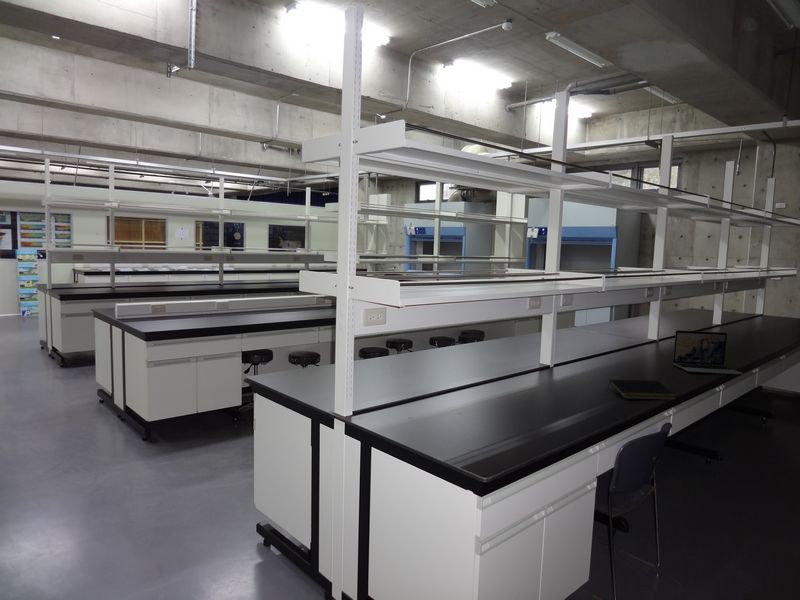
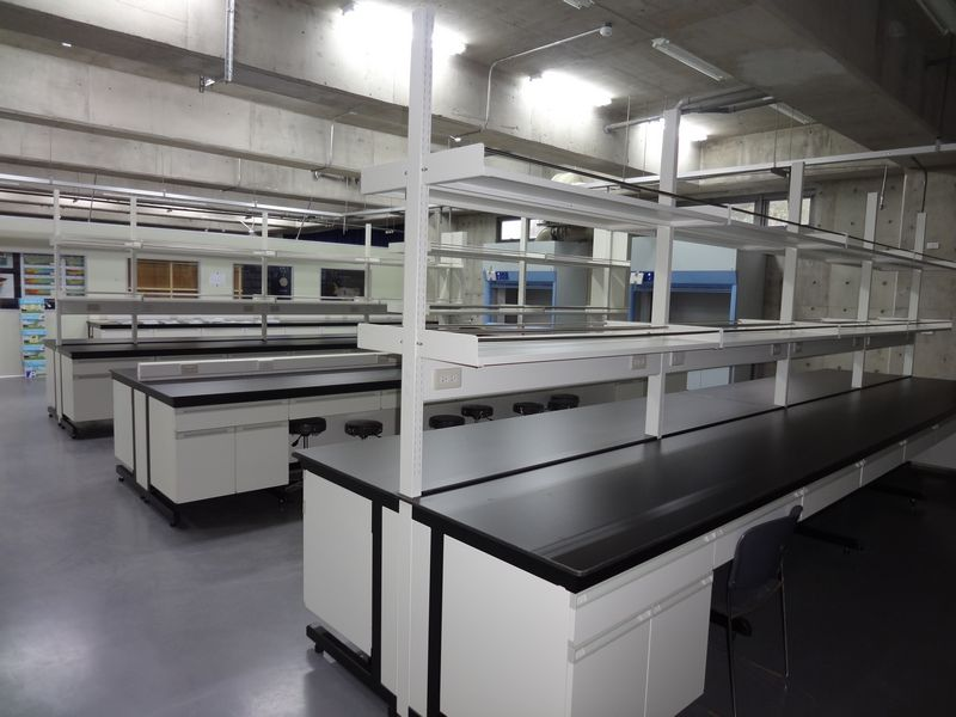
- laptop (708, 351)
- notepad (641, 389)
